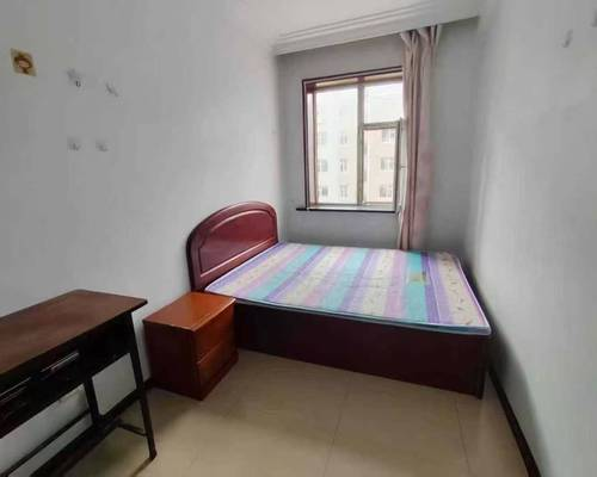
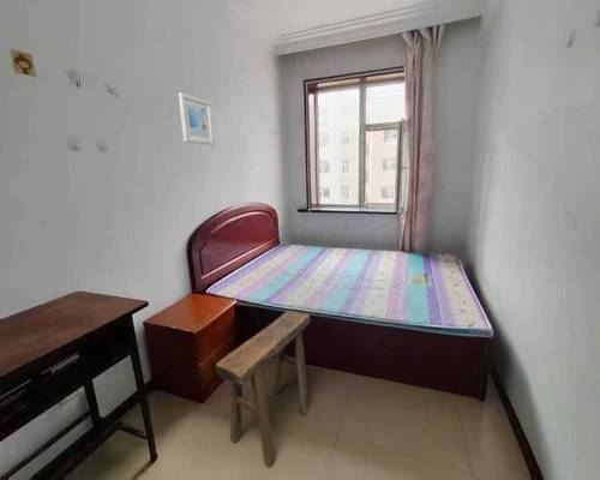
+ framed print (197, 120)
+ stool (274, 379)
